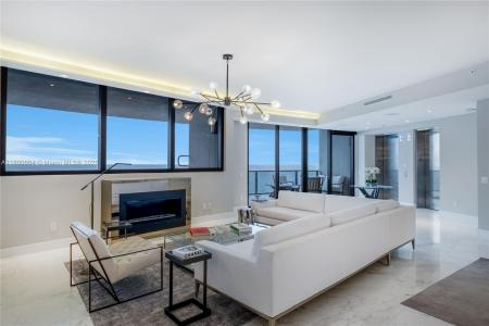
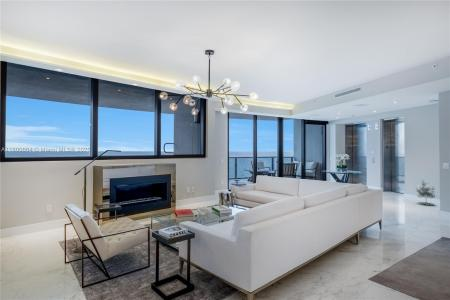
+ potted tree (425, 192)
